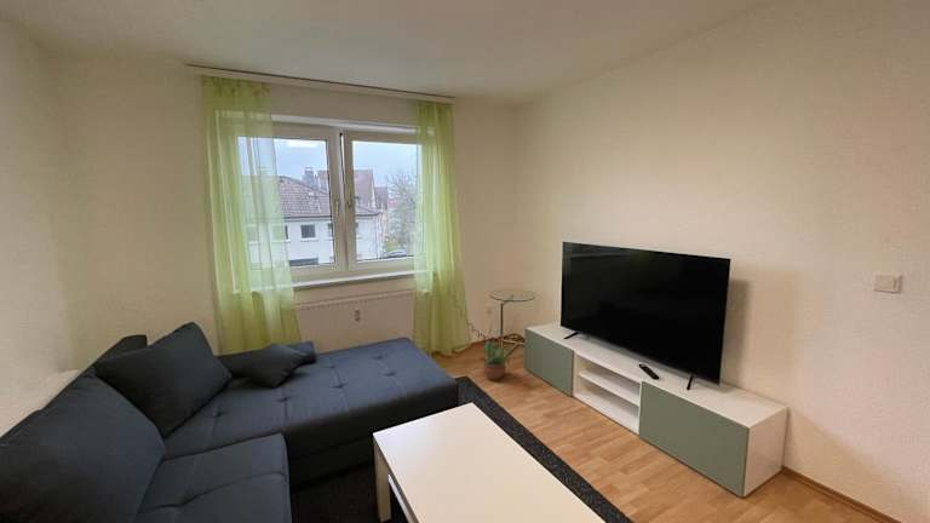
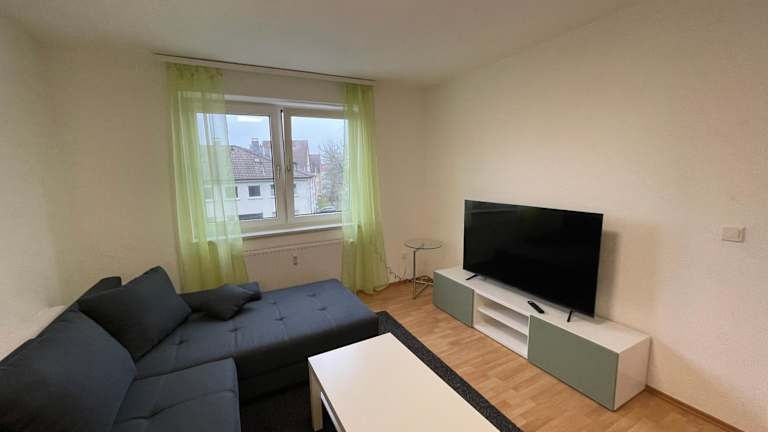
- potted plant (493, 358)
